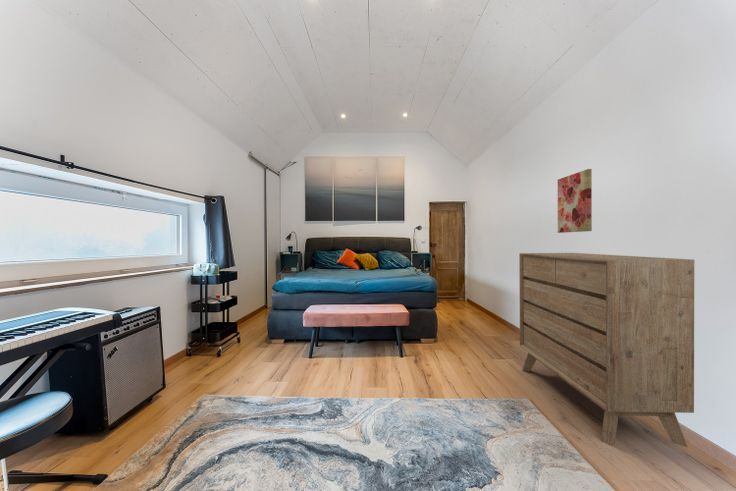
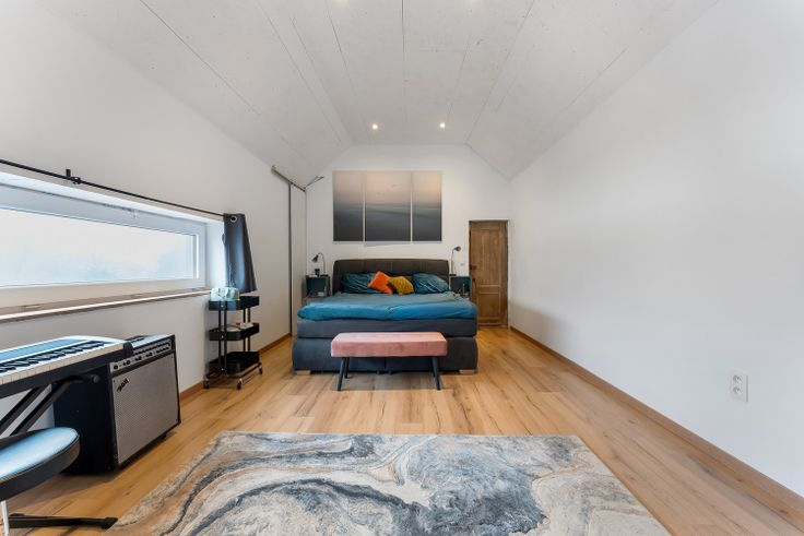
- wall art (573, 203)
- dresser (585, 327)
